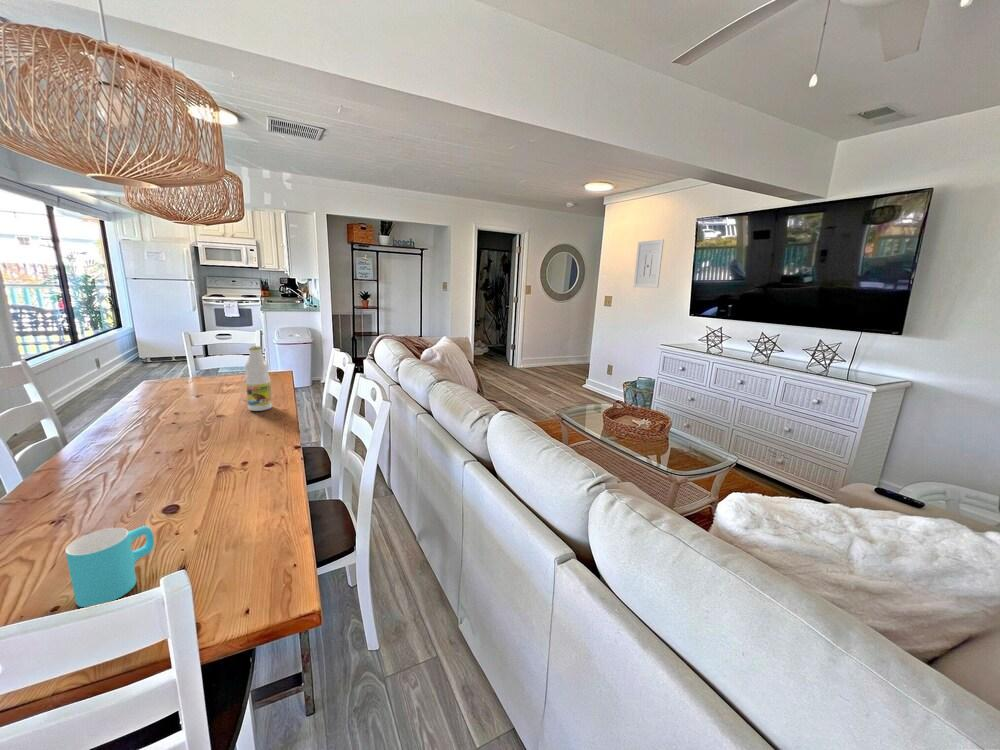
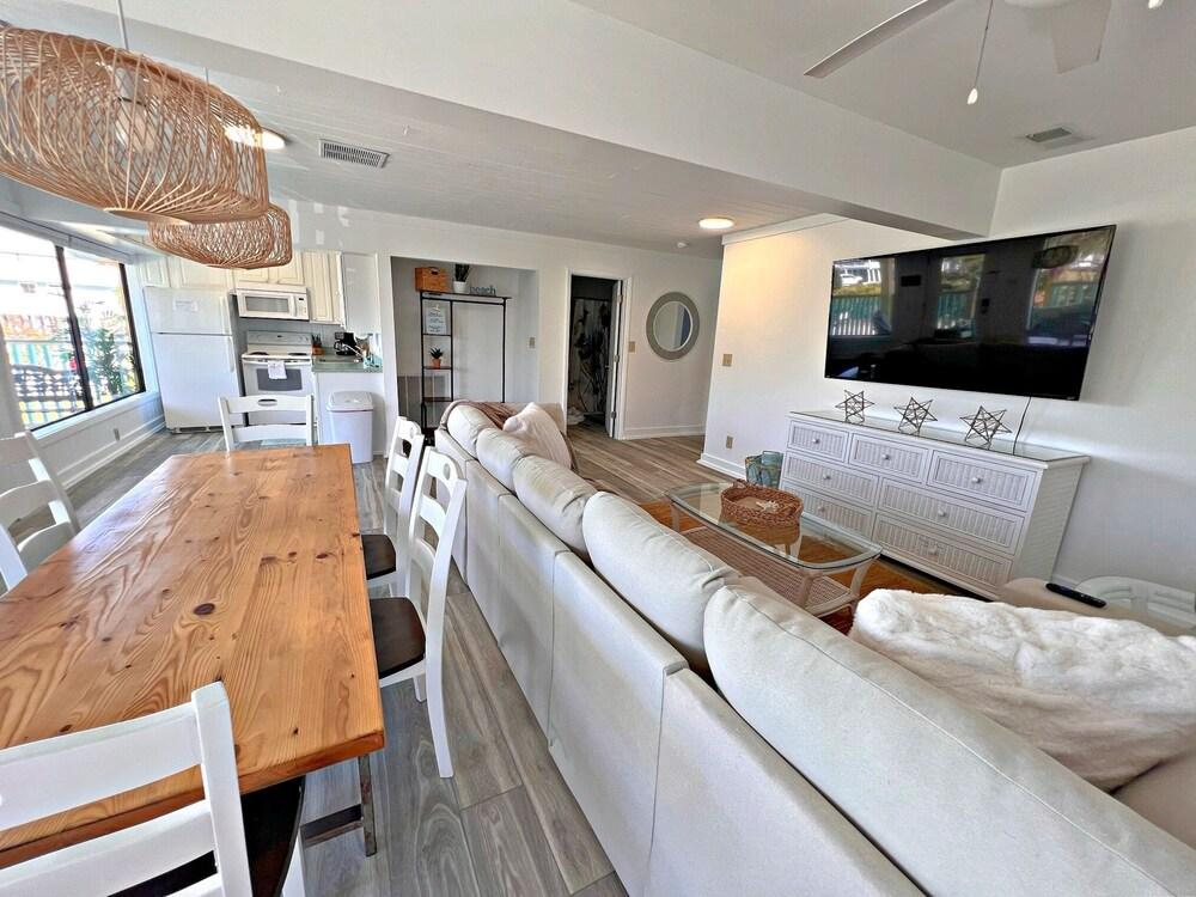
- wall art (648, 264)
- bottle (257, 378)
- cup (114, 562)
